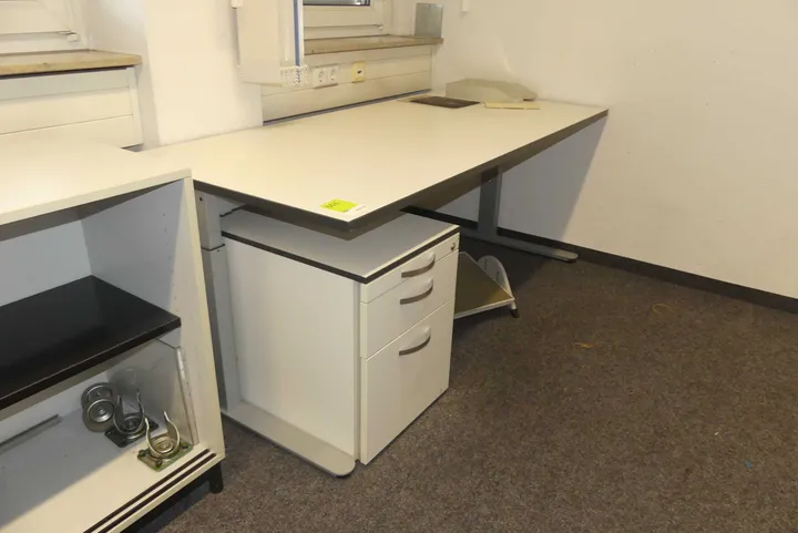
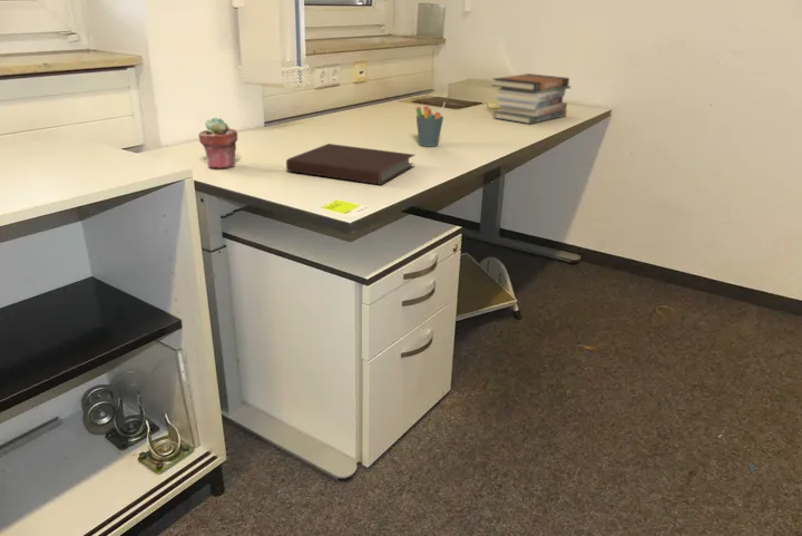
+ potted succulent (218, 142)
+ book stack (530, 97)
+ pen holder (429, 123)
+ notebook (352, 163)
